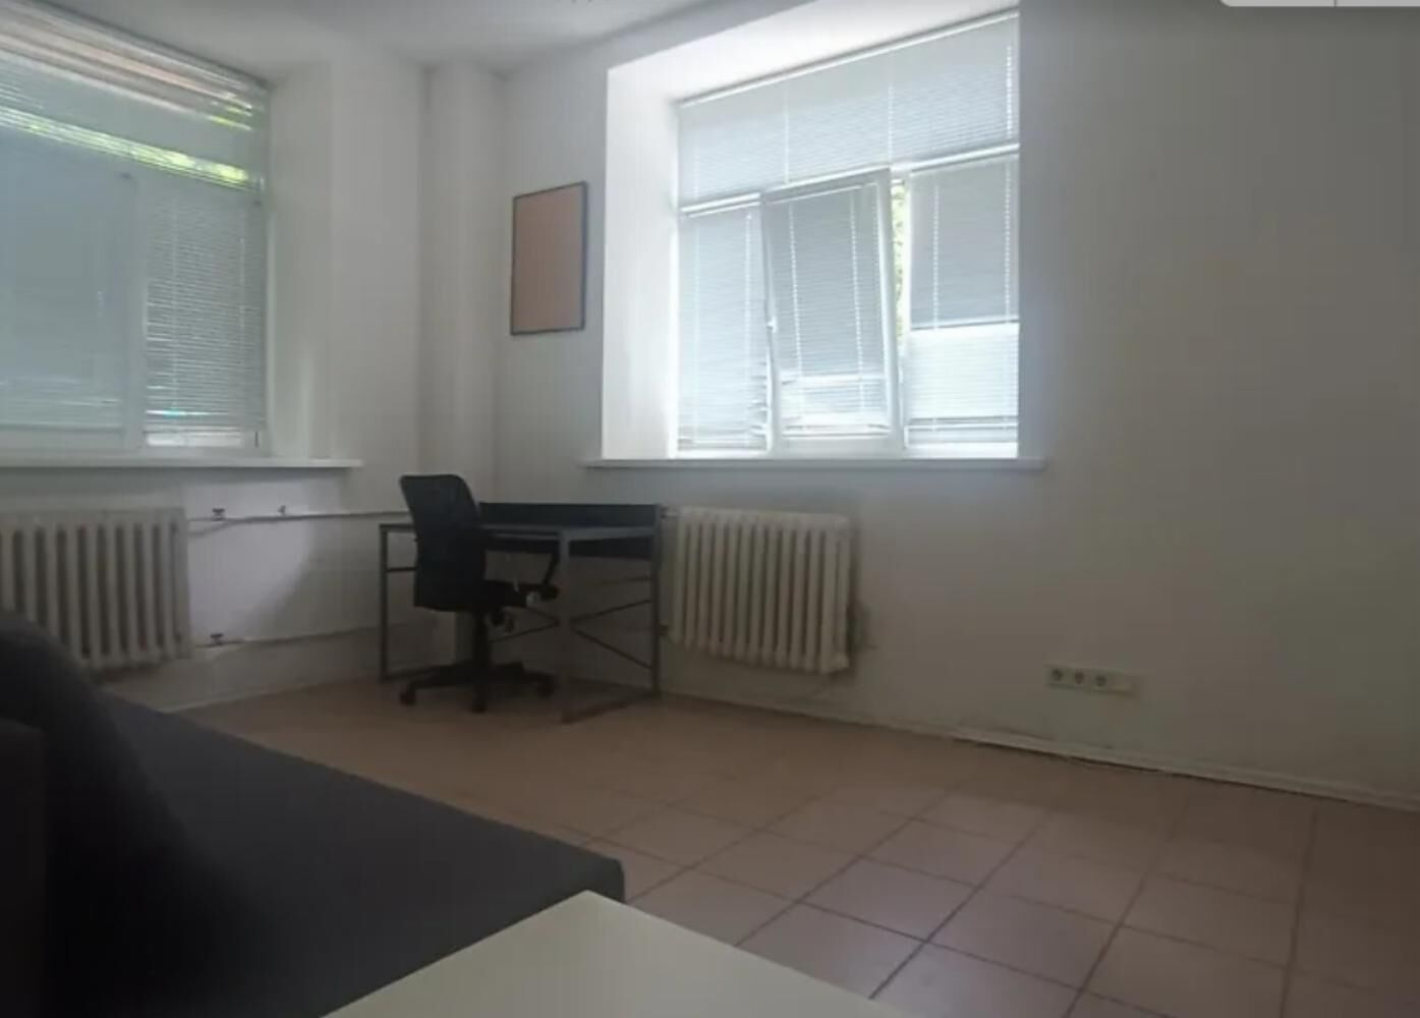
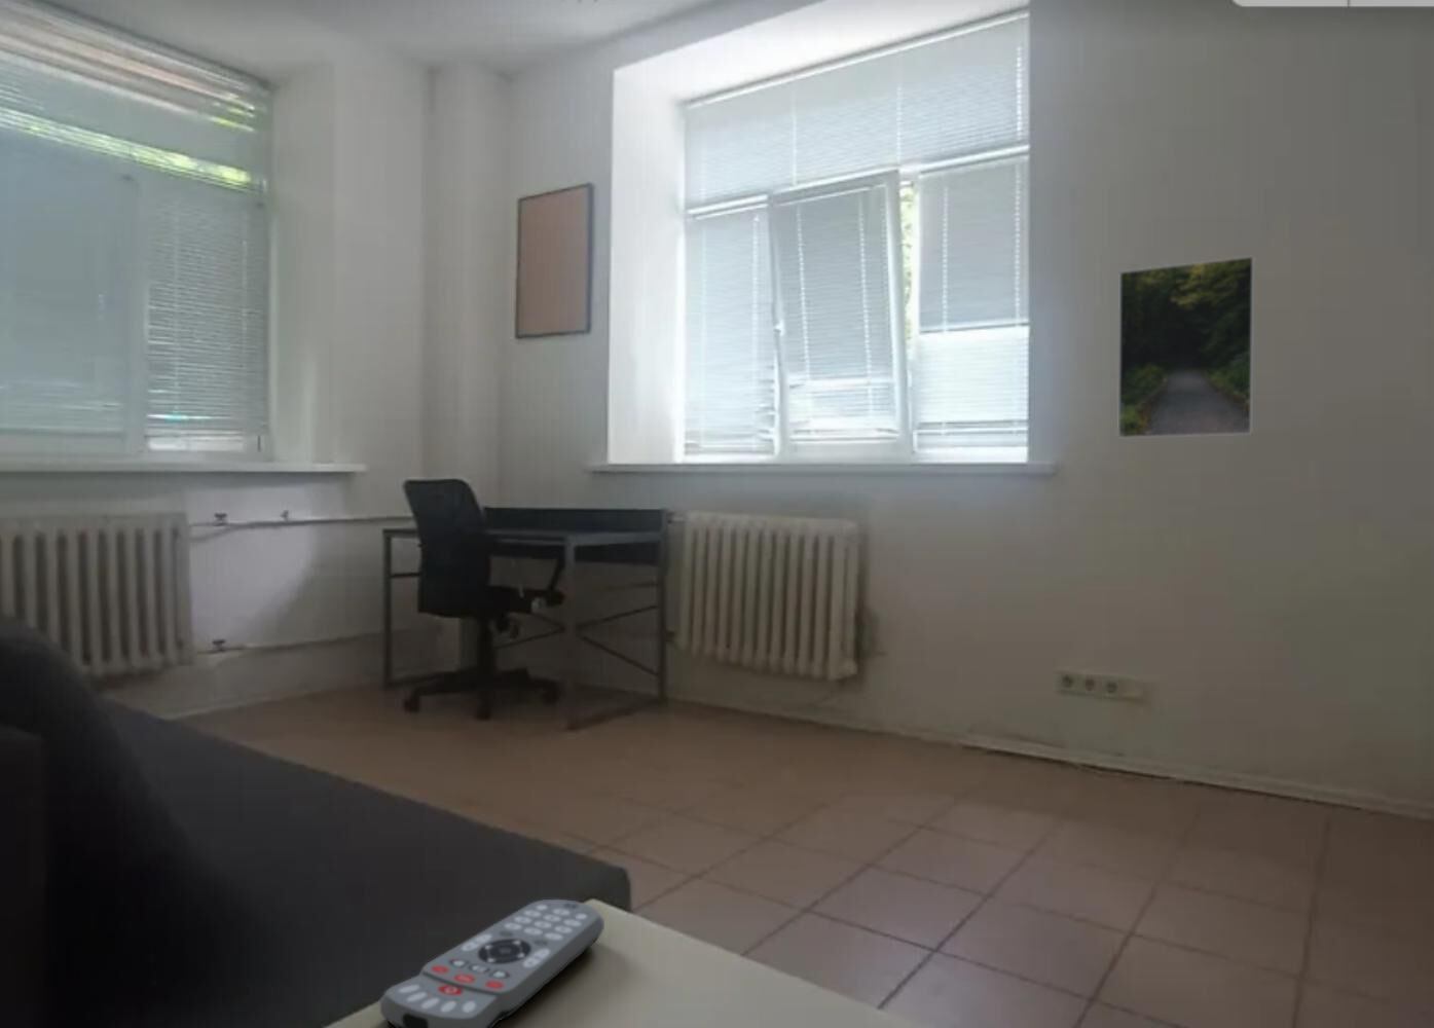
+ remote control (507, 962)
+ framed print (1184, 350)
